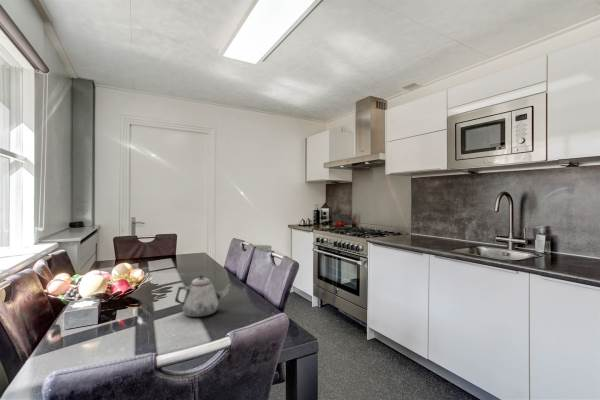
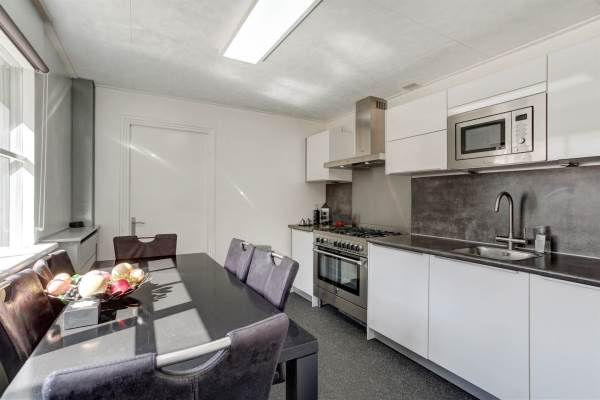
- teapot (204, 293)
